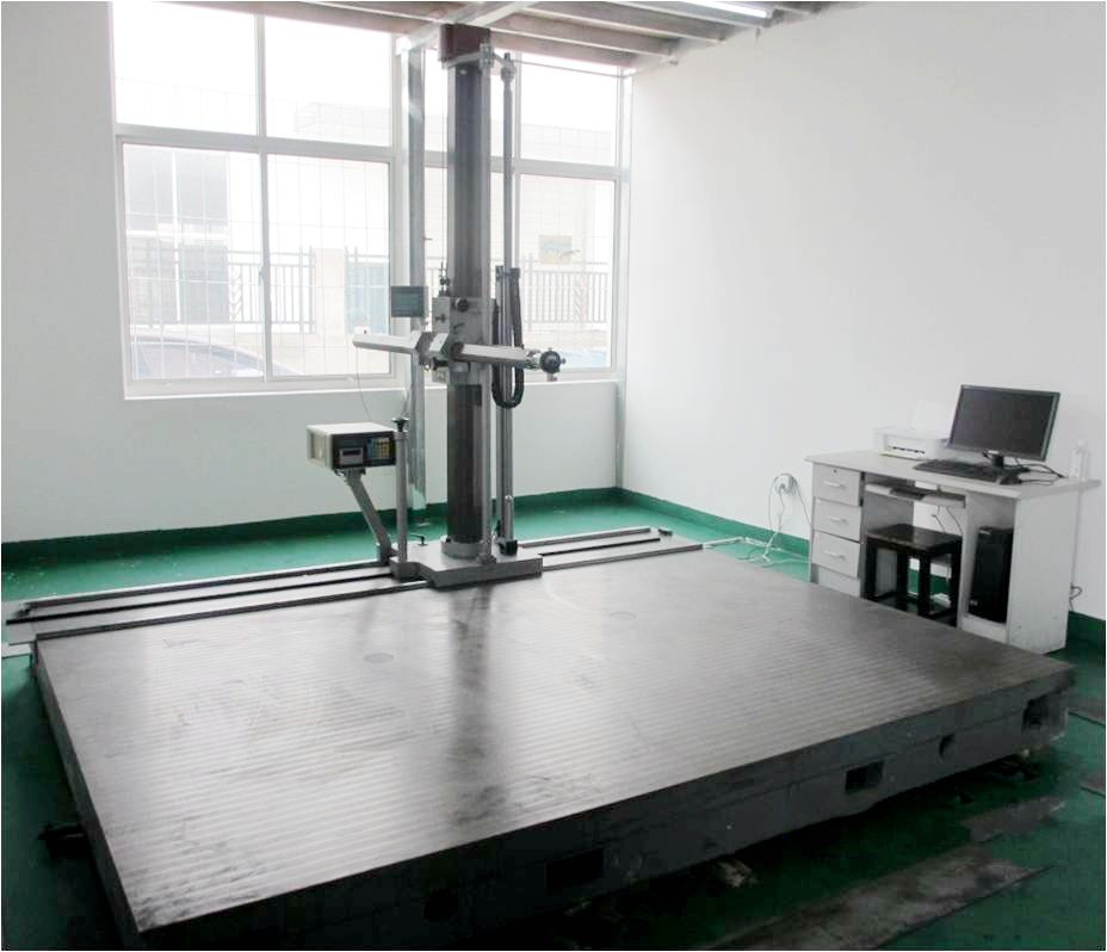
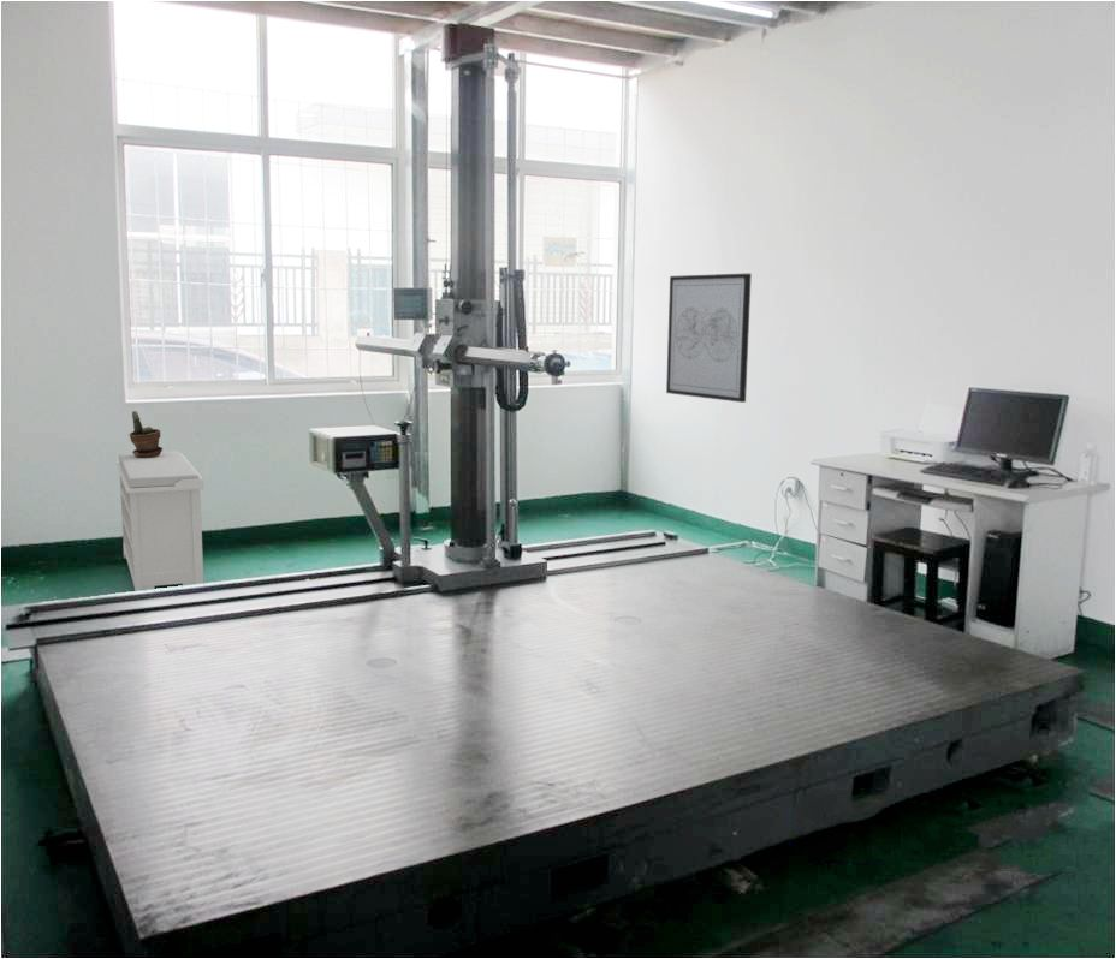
+ potted plant (146, 433)
+ bench (159, 518)
+ wall art (706, 336)
